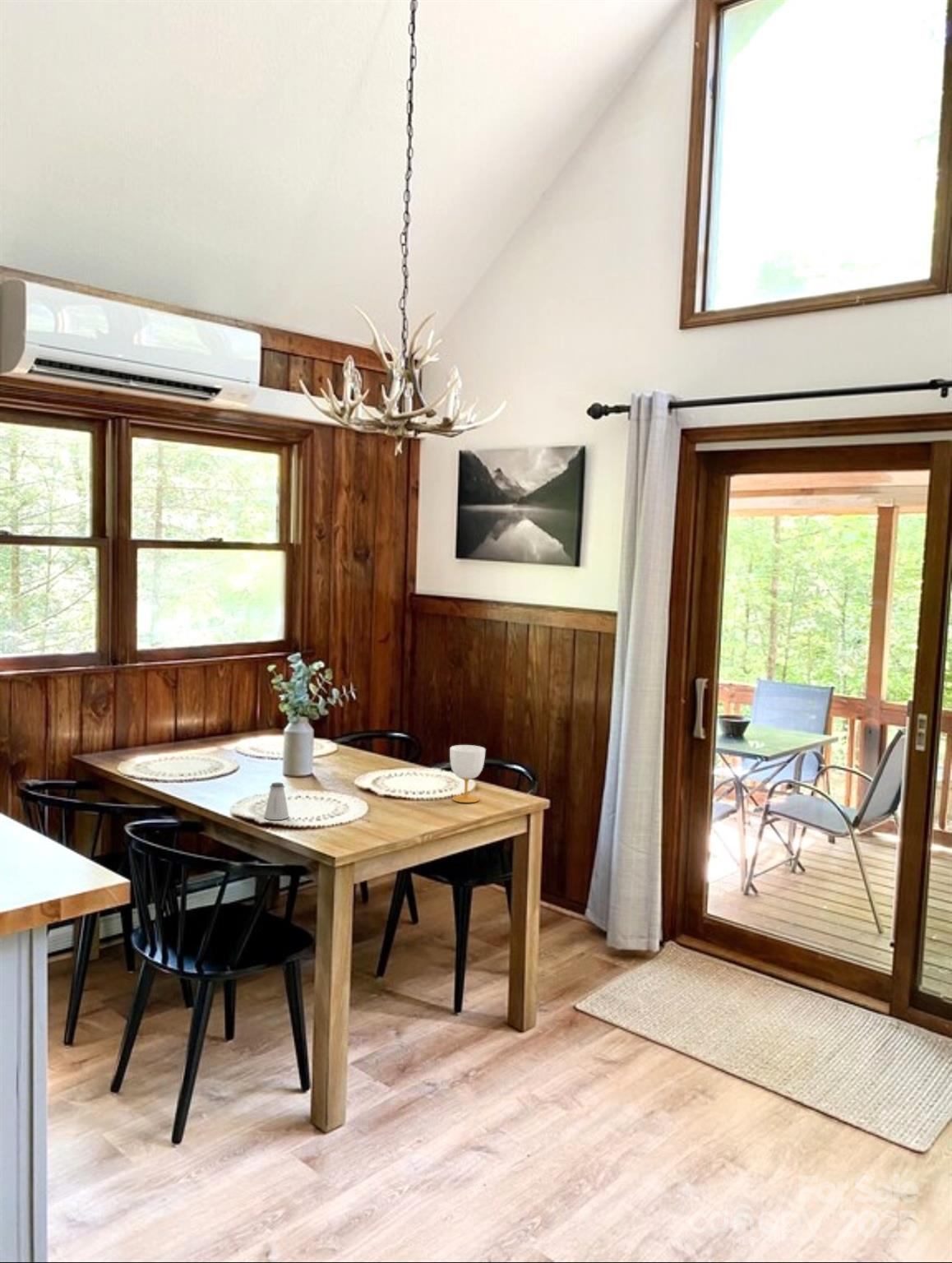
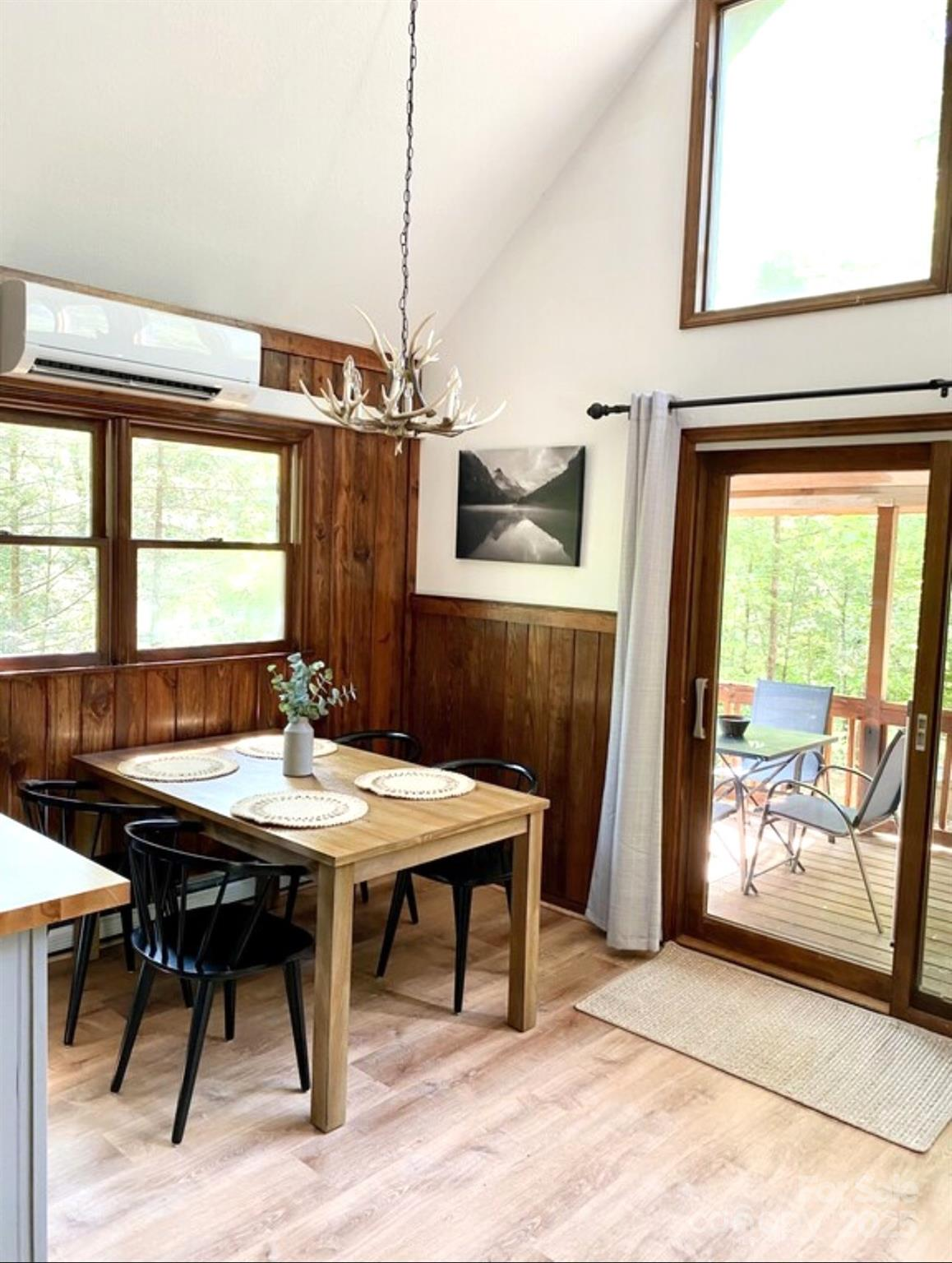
- cup (466, 774)
- saltshaker (276, 800)
